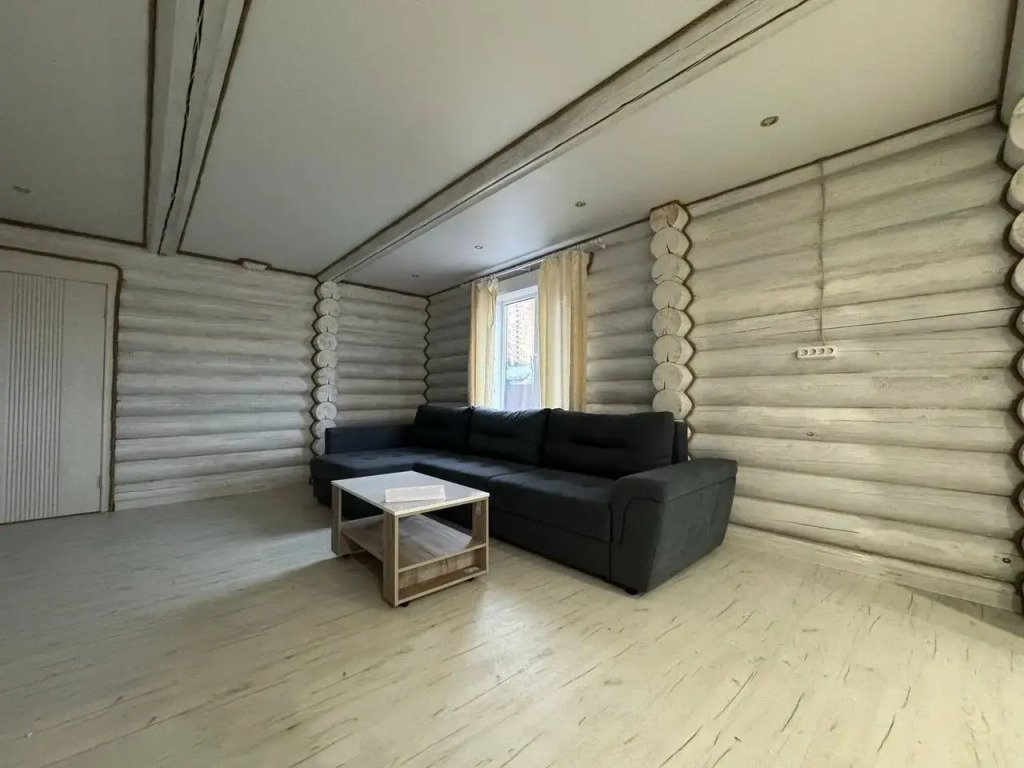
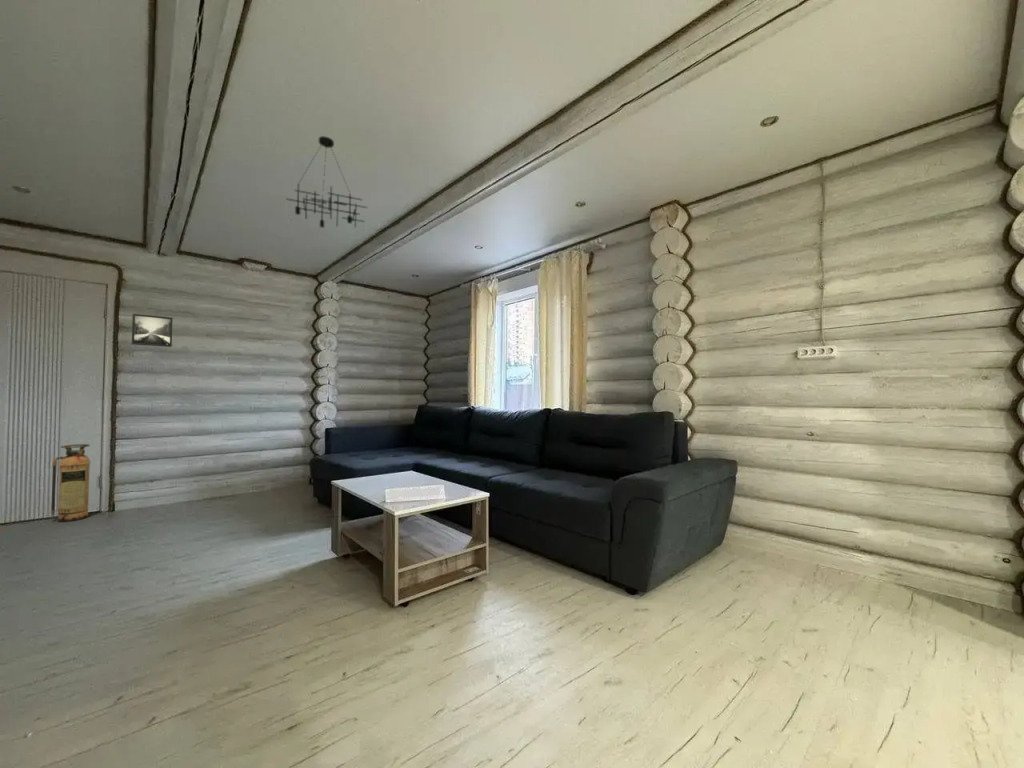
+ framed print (152, 330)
+ fire extinguisher (71, 482)
+ chandelier (331, 186)
